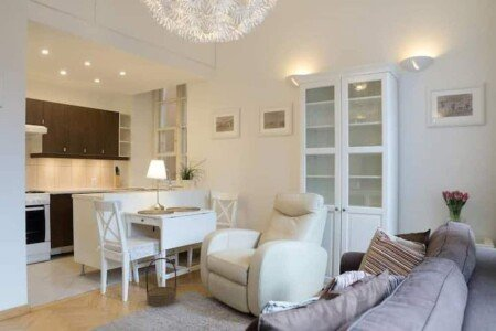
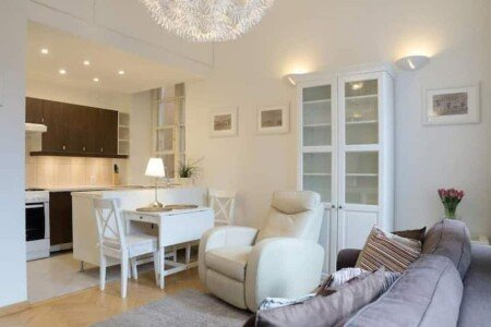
- basket (161, 287)
